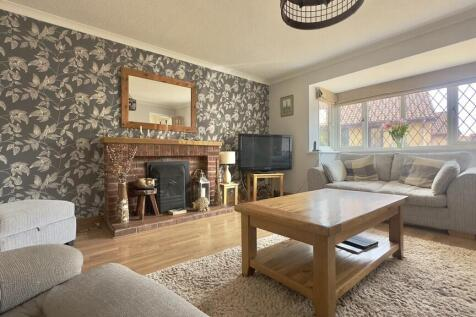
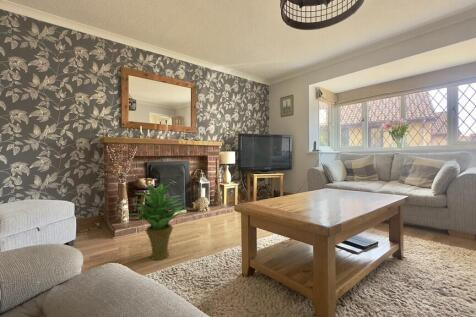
+ potted plant (158, 219)
